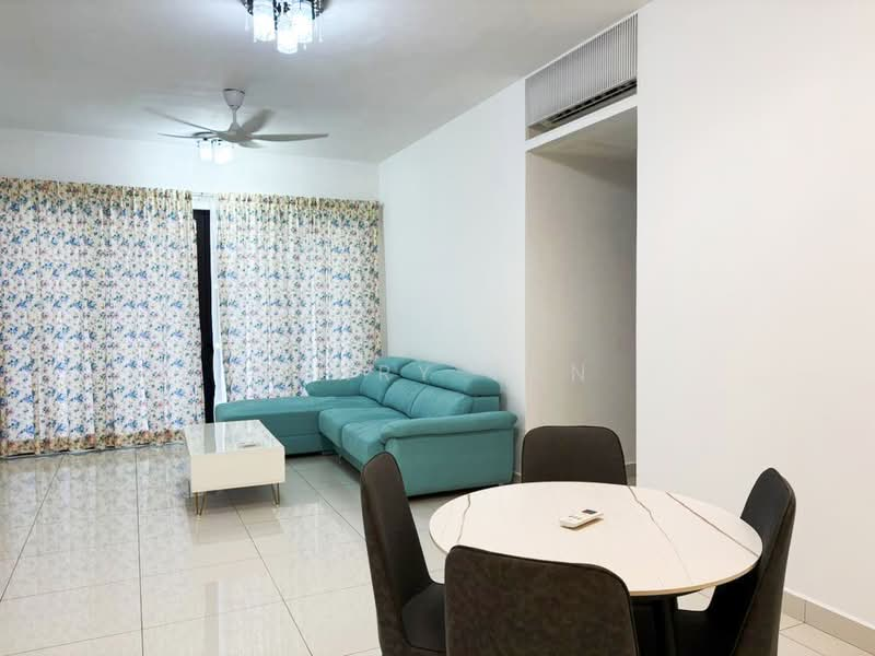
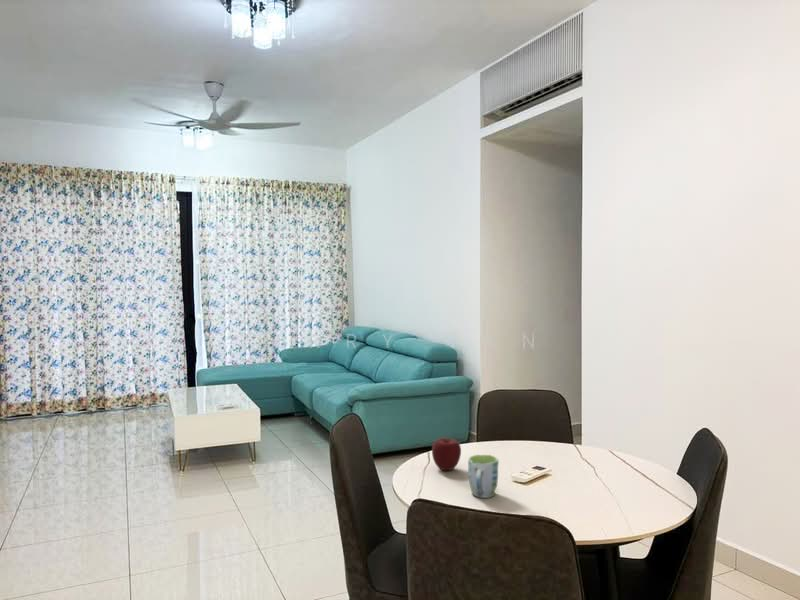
+ mug (482, 477)
+ apple (446, 453)
